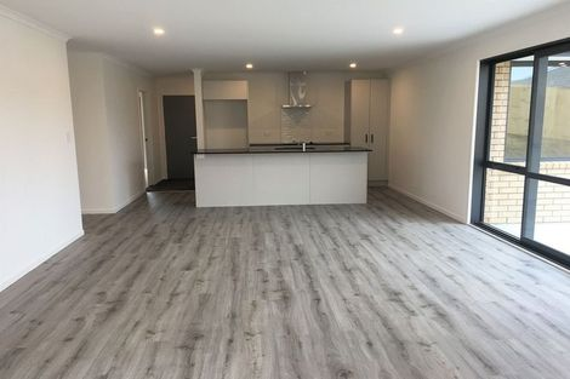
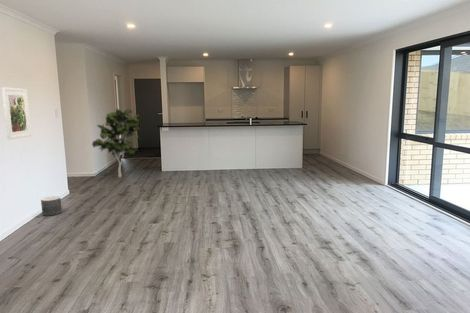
+ indoor plant (117, 143)
+ planter (51, 205)
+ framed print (17, 113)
